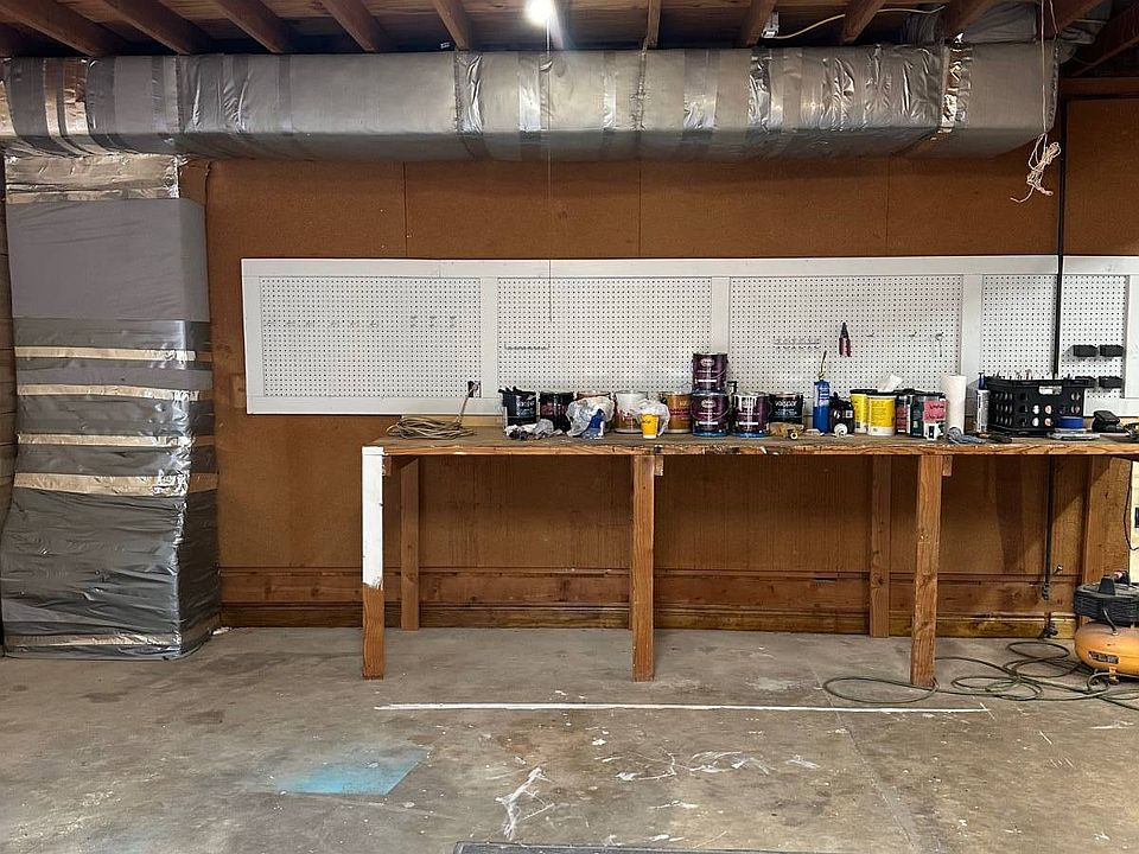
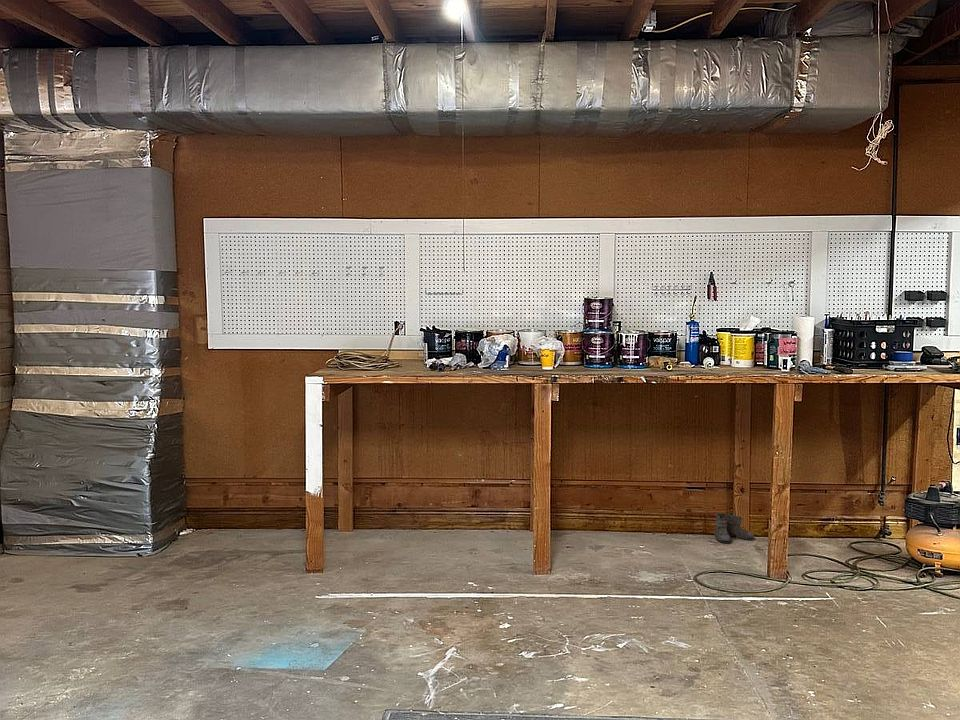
+ boots (730, 526)
